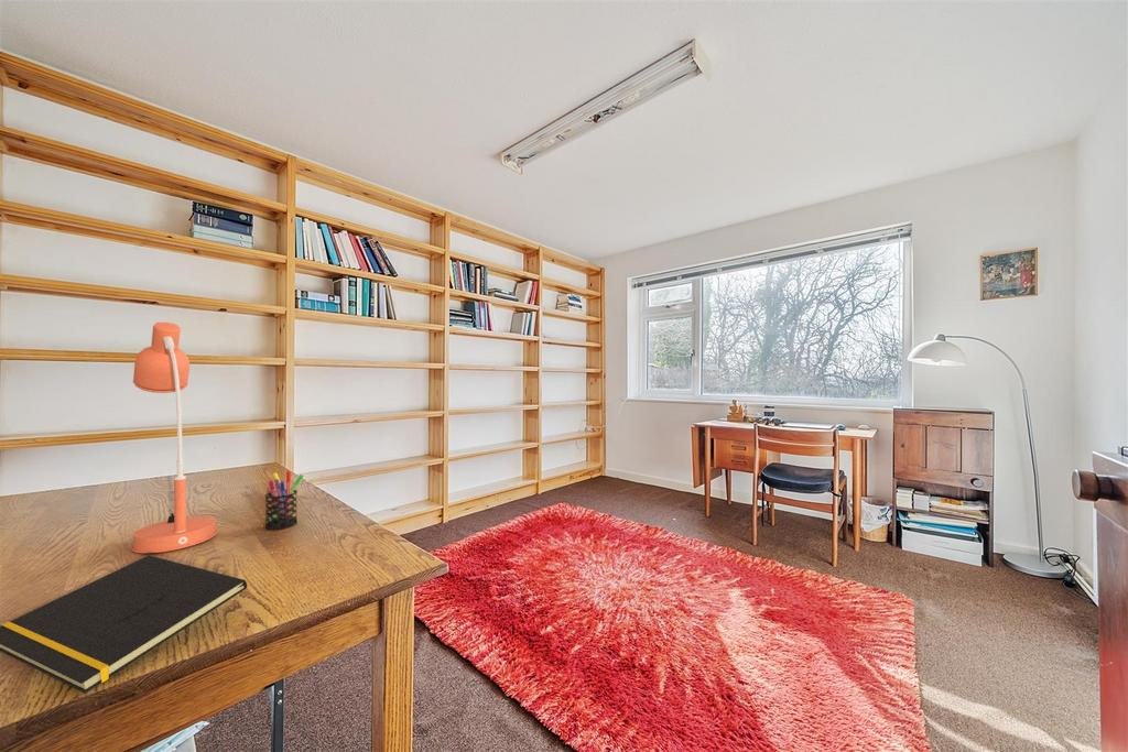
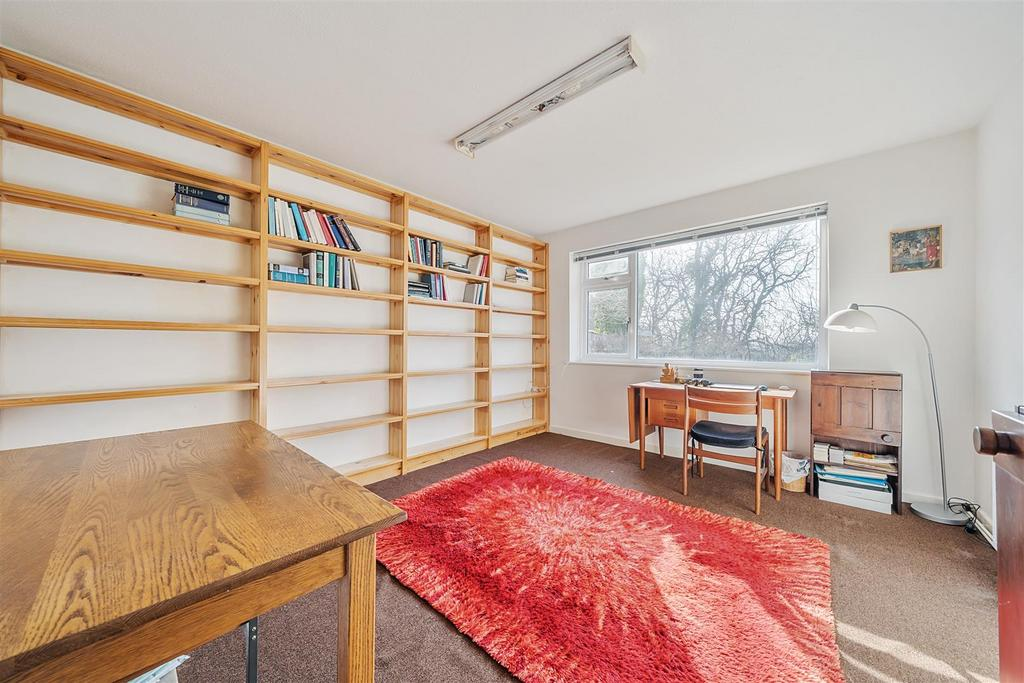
- desk lamp (177, 426)
- pen holder (285, 497)
- notepad (123, 609)
